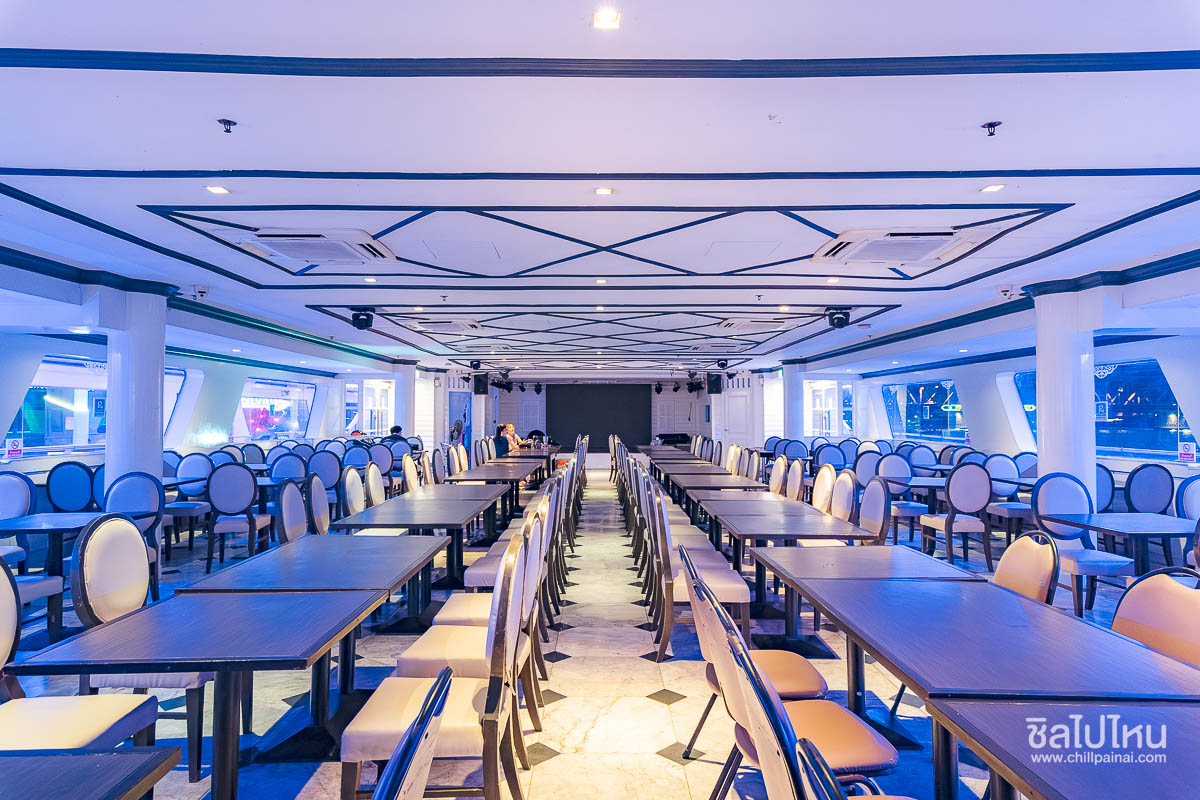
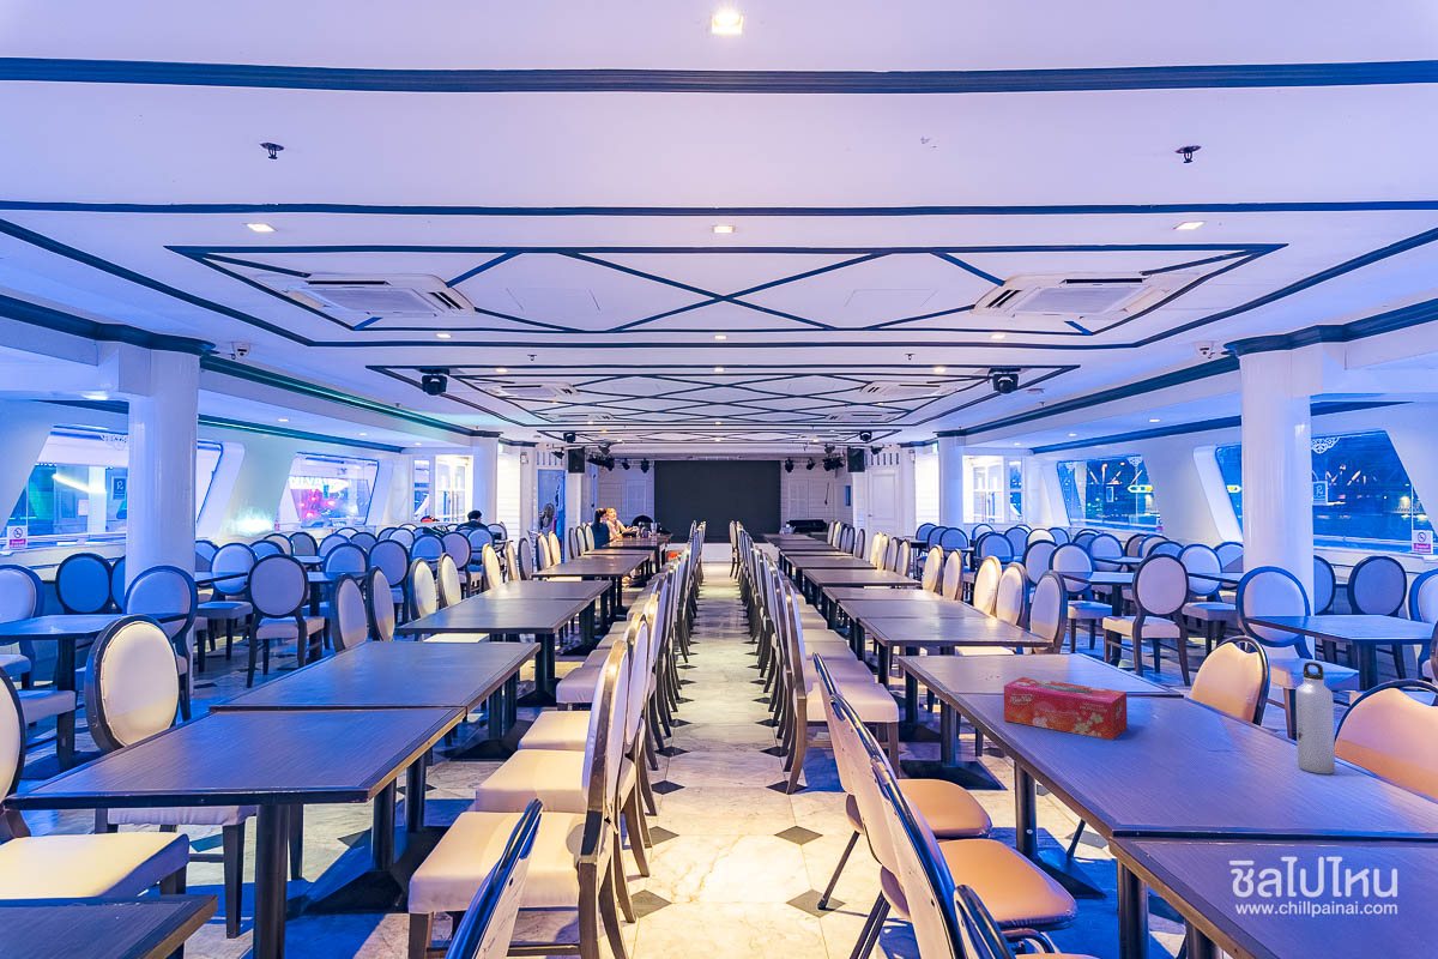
+ water bottle (1315, 716)
+ tissue box (1064, 706)
